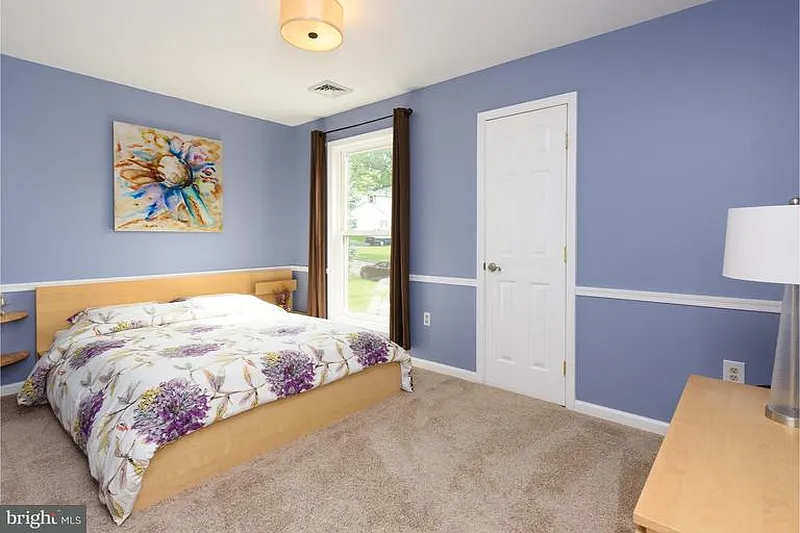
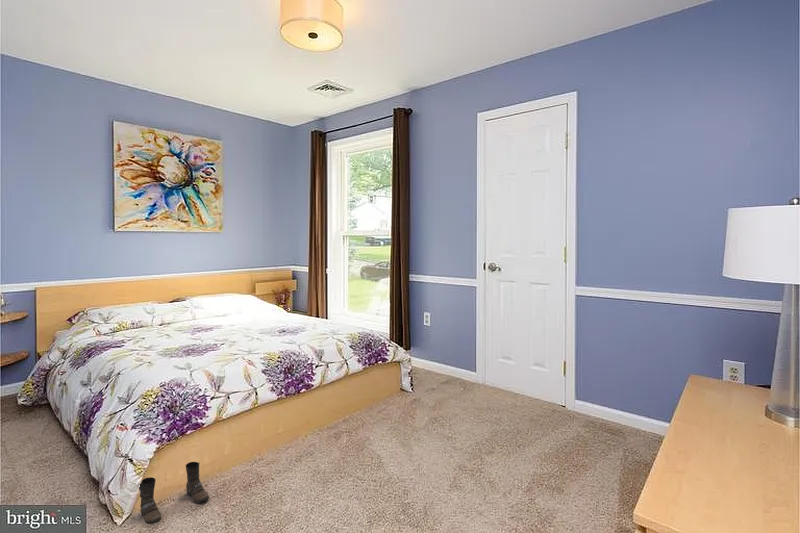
+ boots (186, 489)
